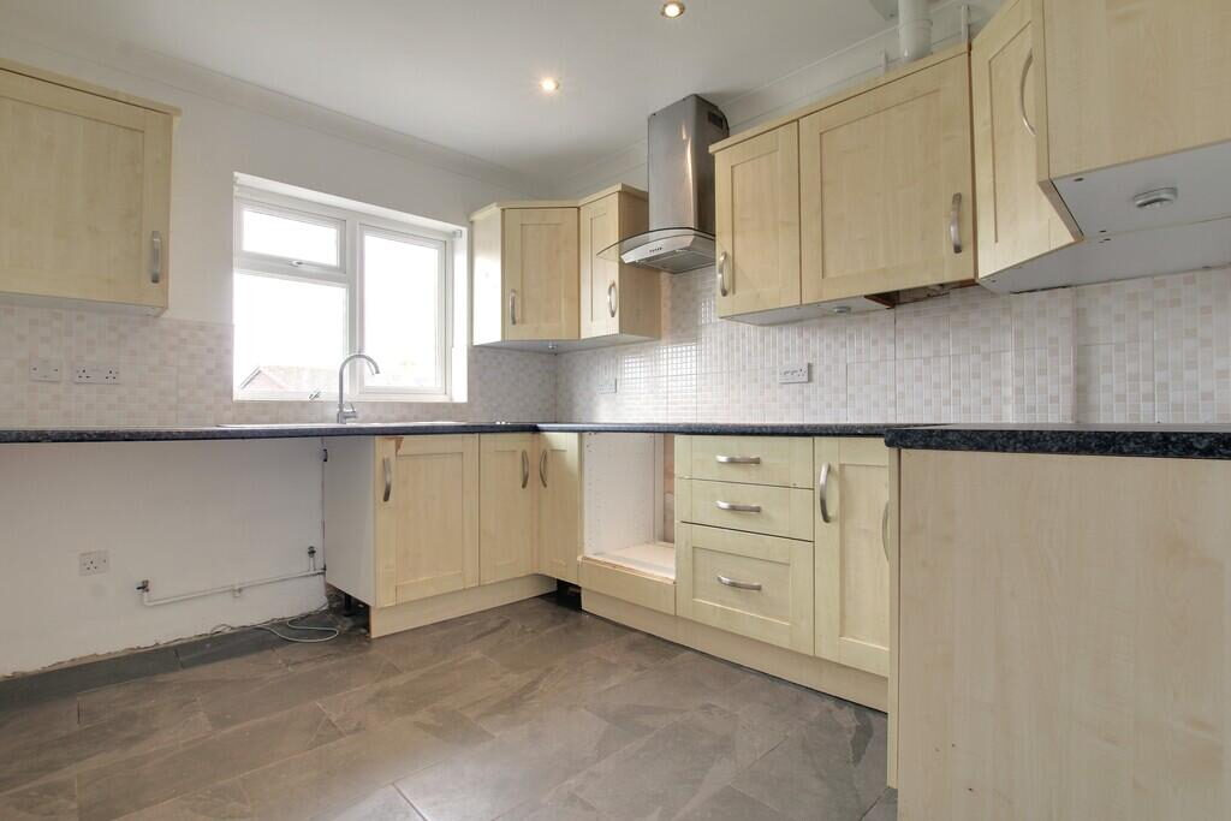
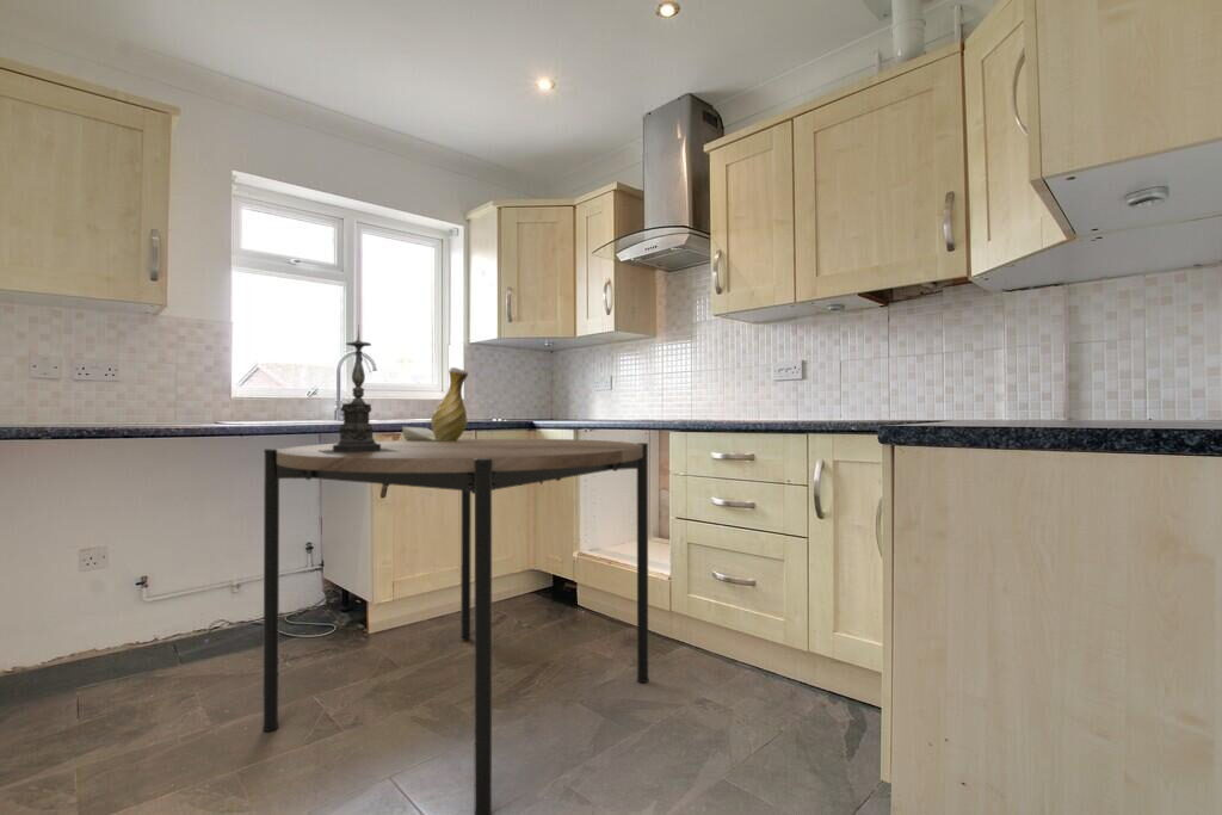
+ vase (438, 405)
+ candle holder (358, 387)
+ dining table (469, 573)
